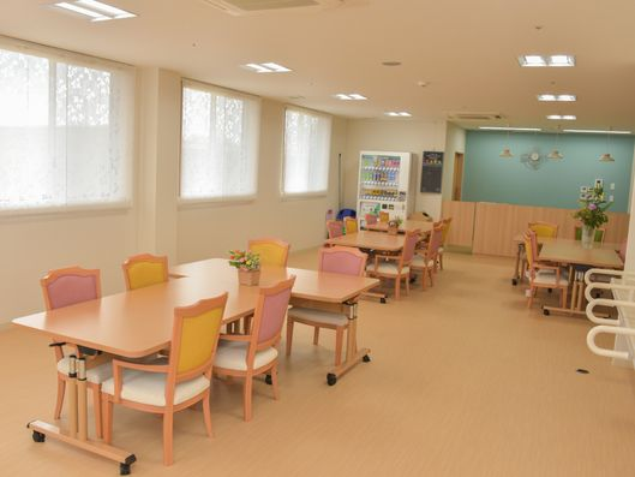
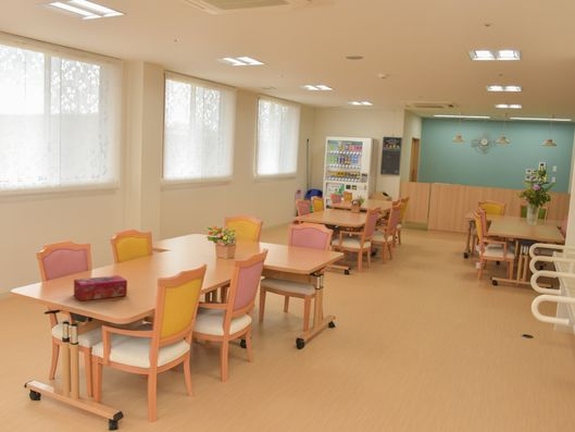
+ tissue box (100, 287)
